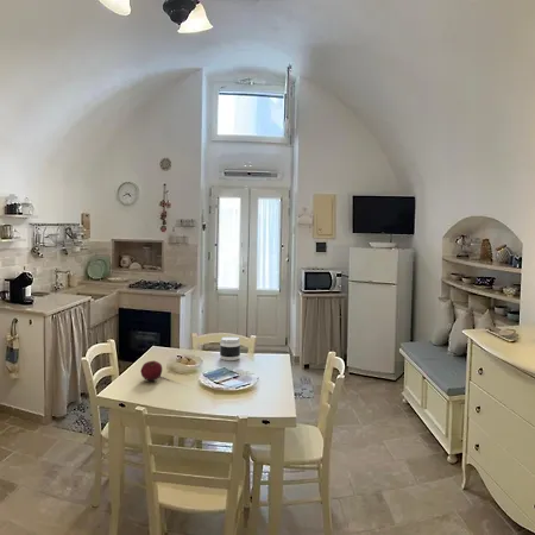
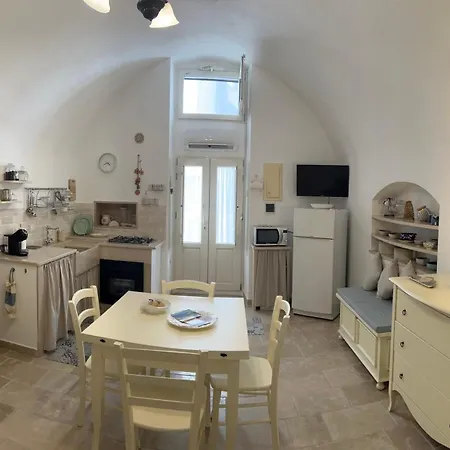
- jar (229, 347)
- fruit (151, 370)
